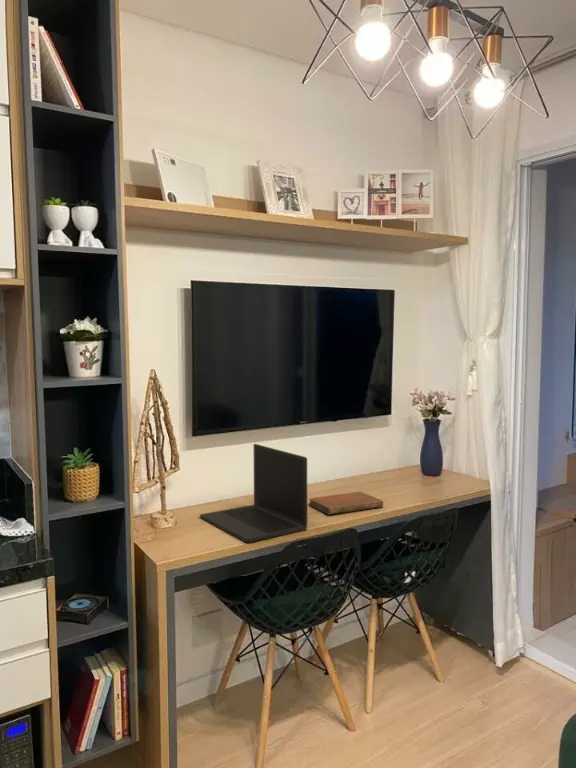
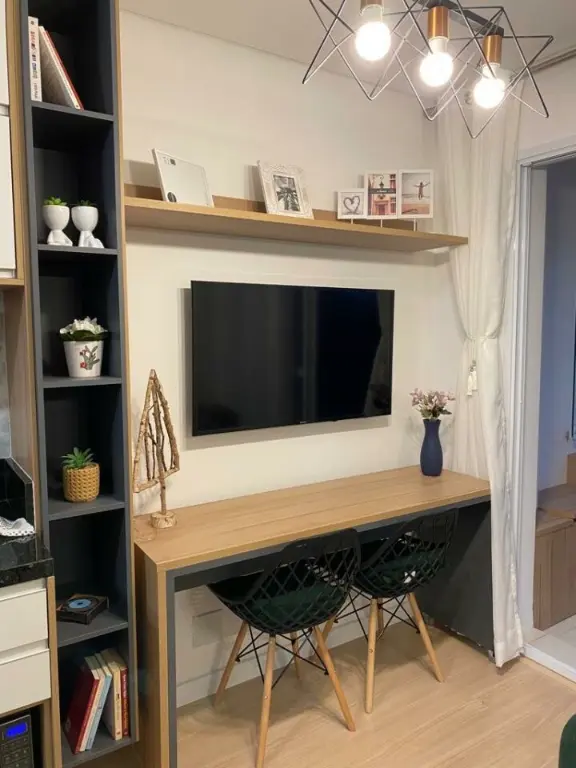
- laptop (254, 488)
- notebook (345, 502)
